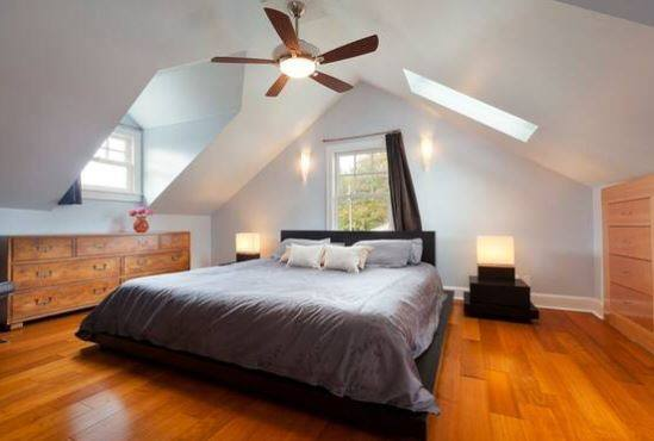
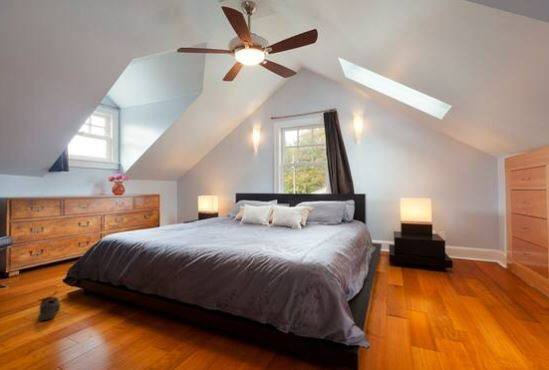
+ shoe (48, 302)
